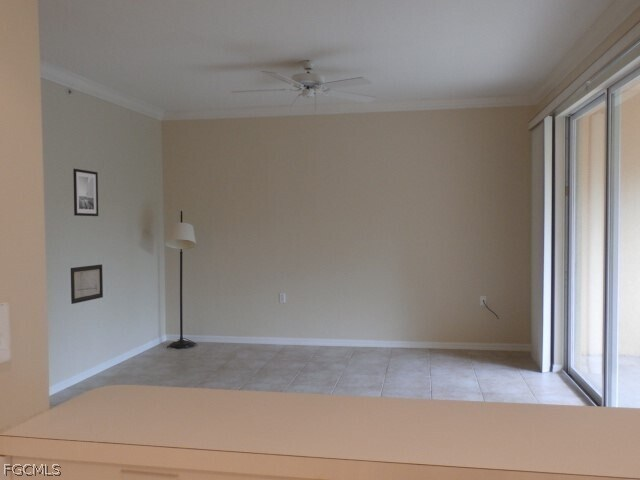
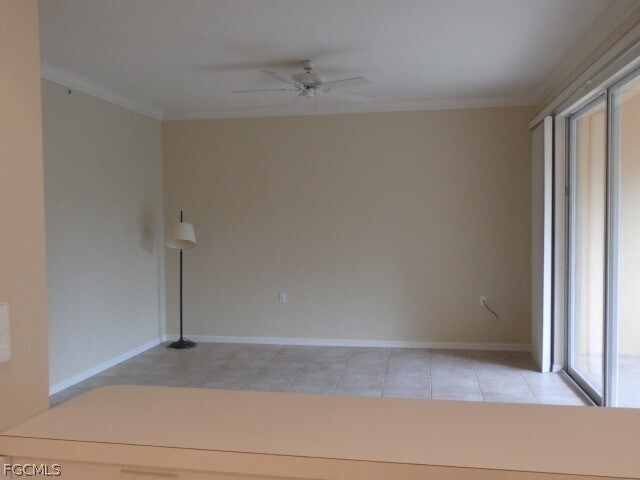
- wall art (87, 283)
- wall art (86, 193)
